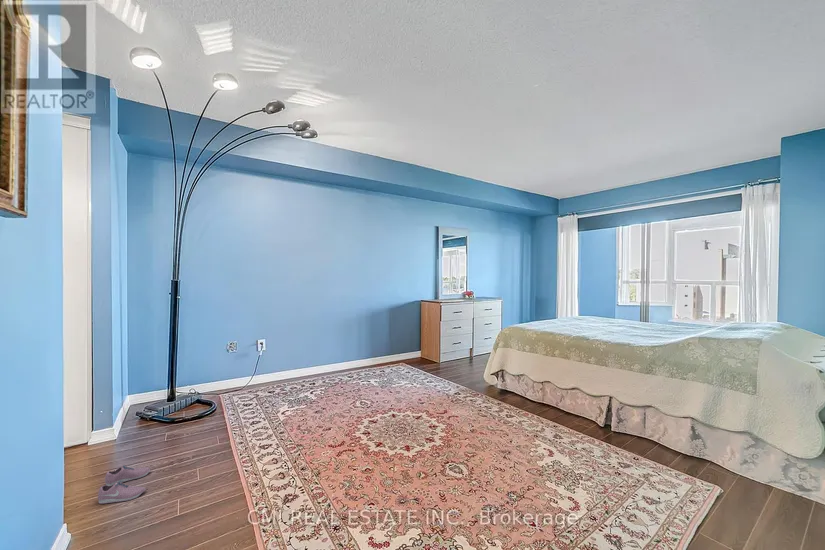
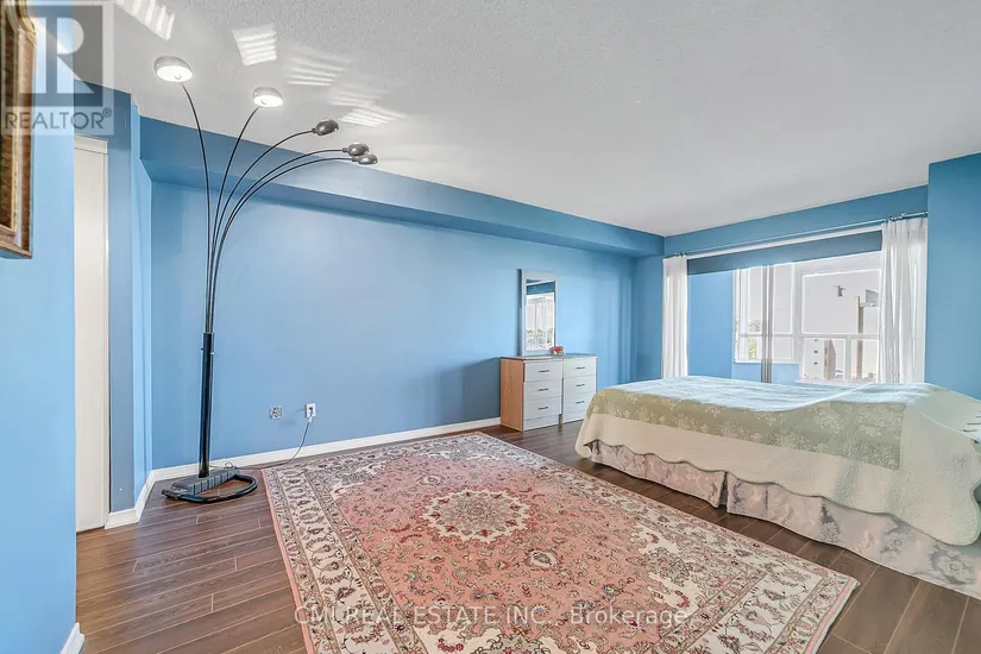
- shoe (125, 480)
